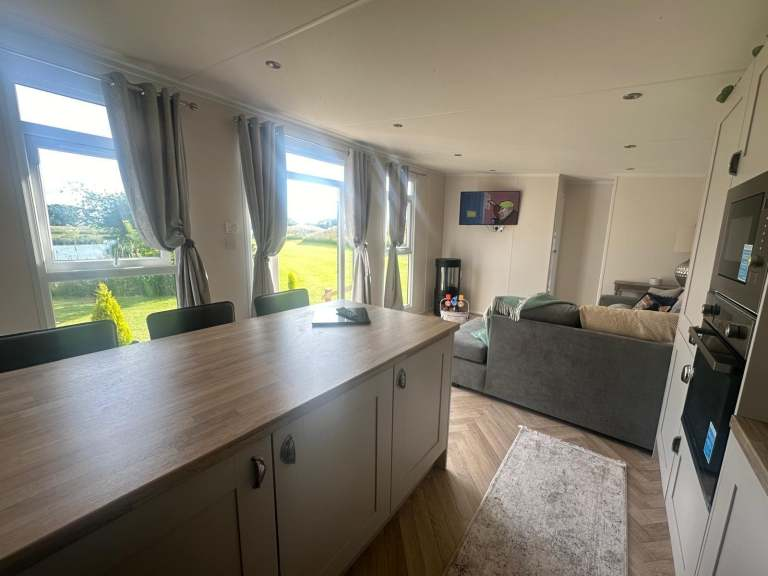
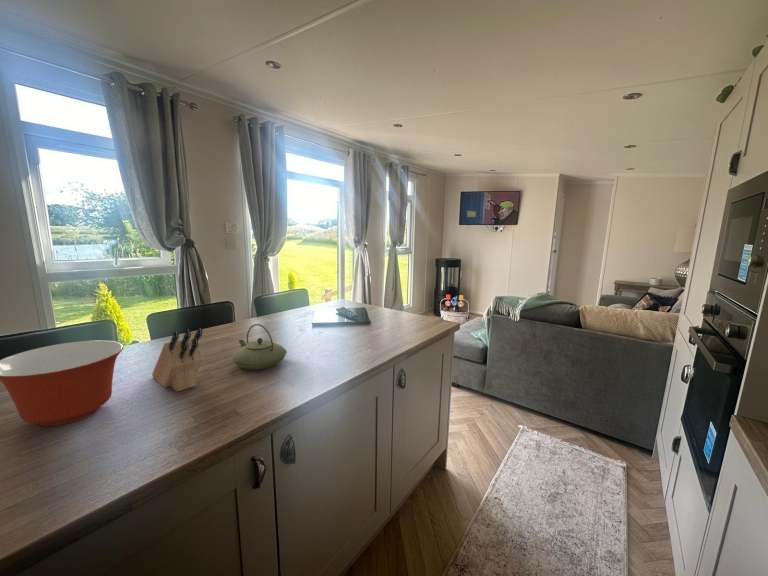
+ knife block (177, 353)
+ mixing bowl (66, 384)
+ teapot (257, 343)
